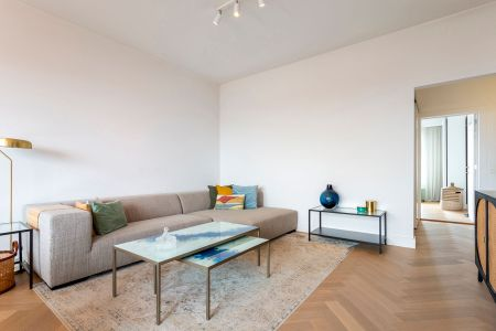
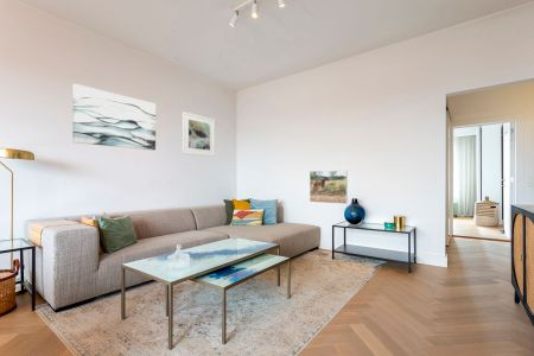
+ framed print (199, 135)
+ wall art (119, 120)
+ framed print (328, 186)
